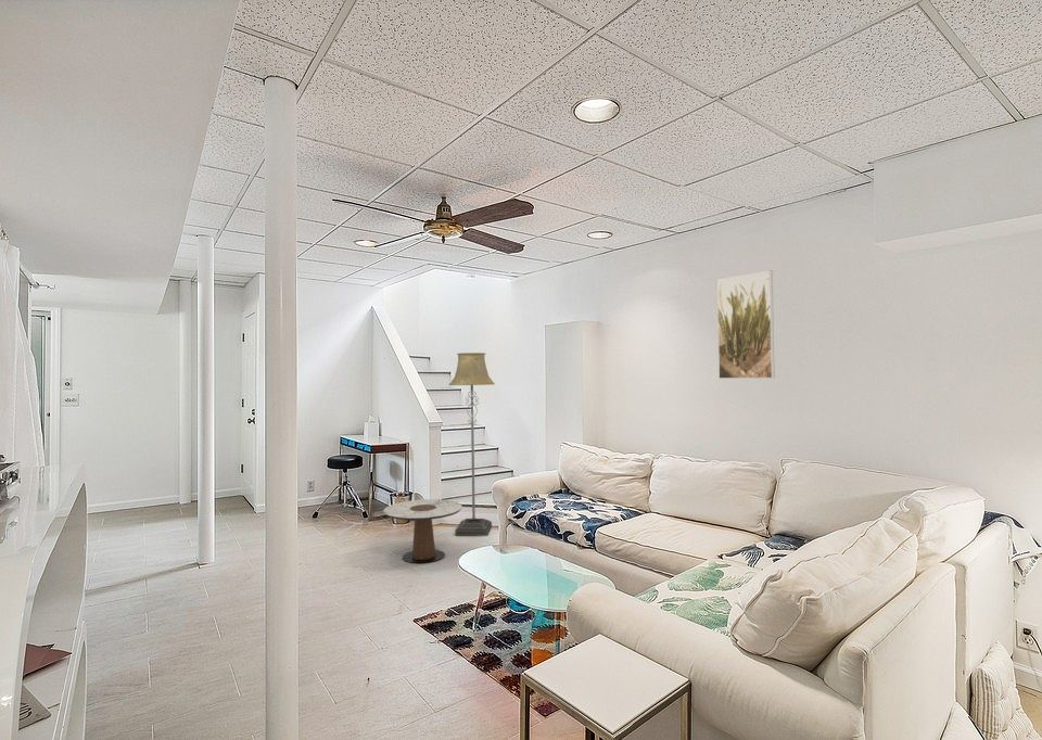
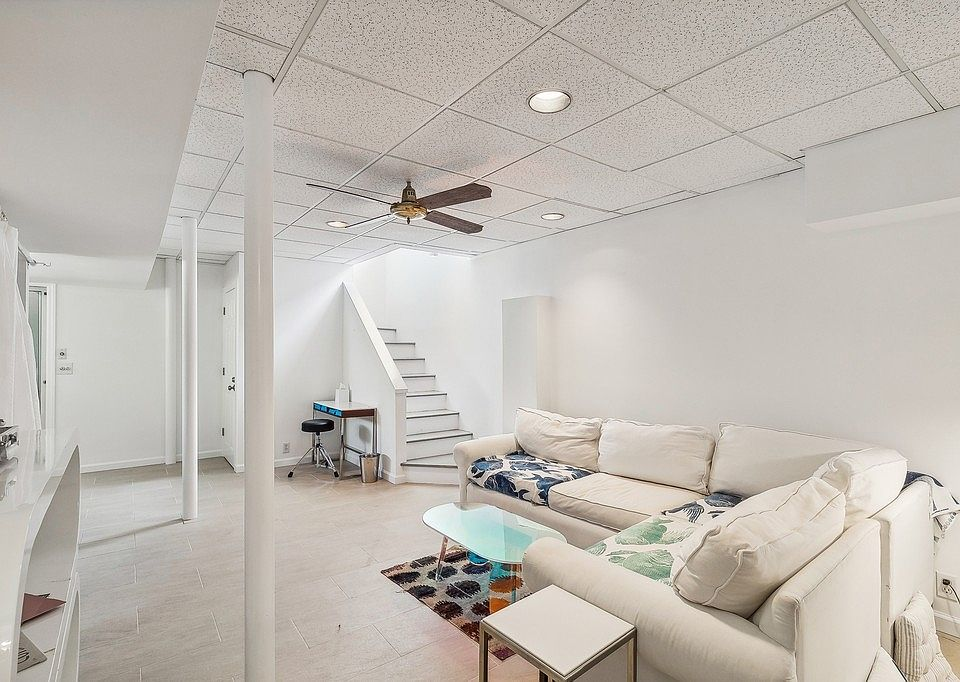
- side table (423, 532)
- floor lamp (472, 442)
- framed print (745, 327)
